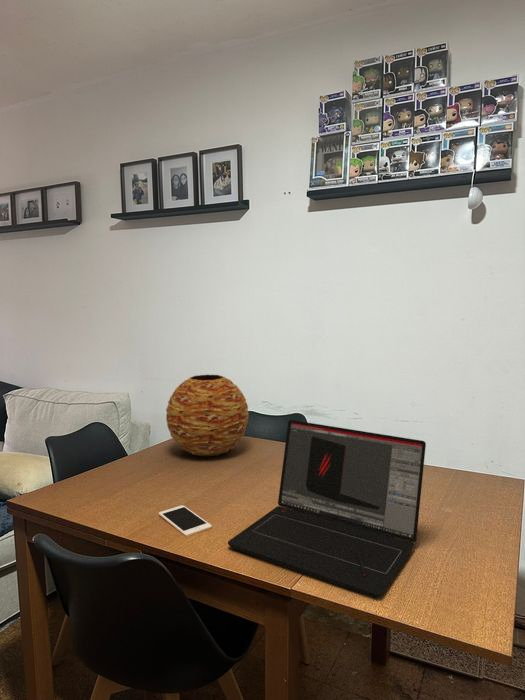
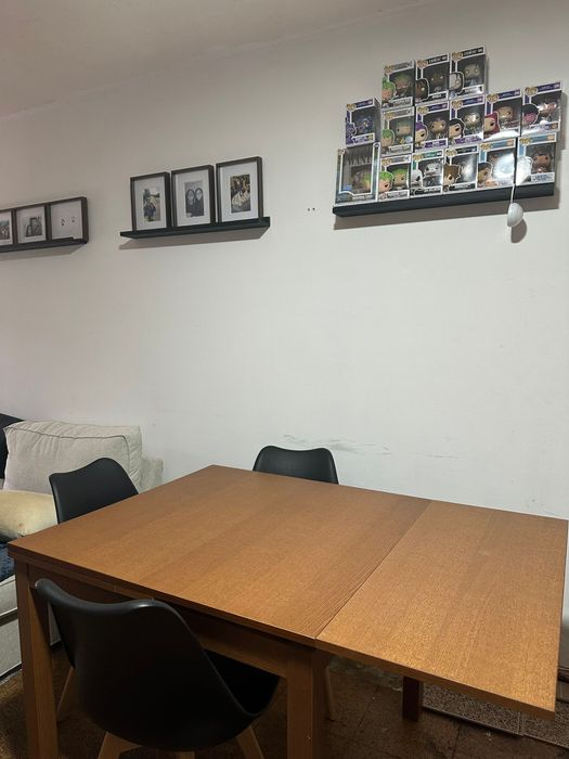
- laptop (326, 494)
- cell phone (184, 519)
- vase (207, 414)
